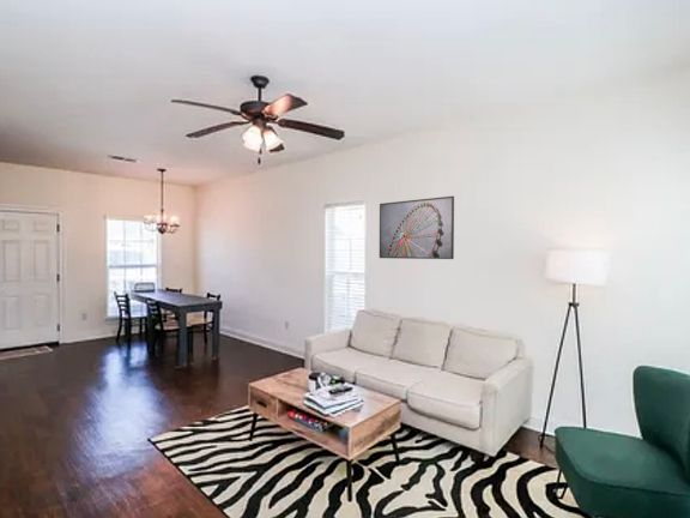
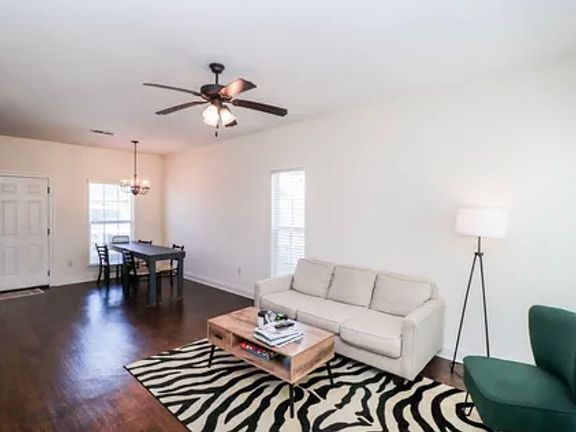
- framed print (413, 229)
